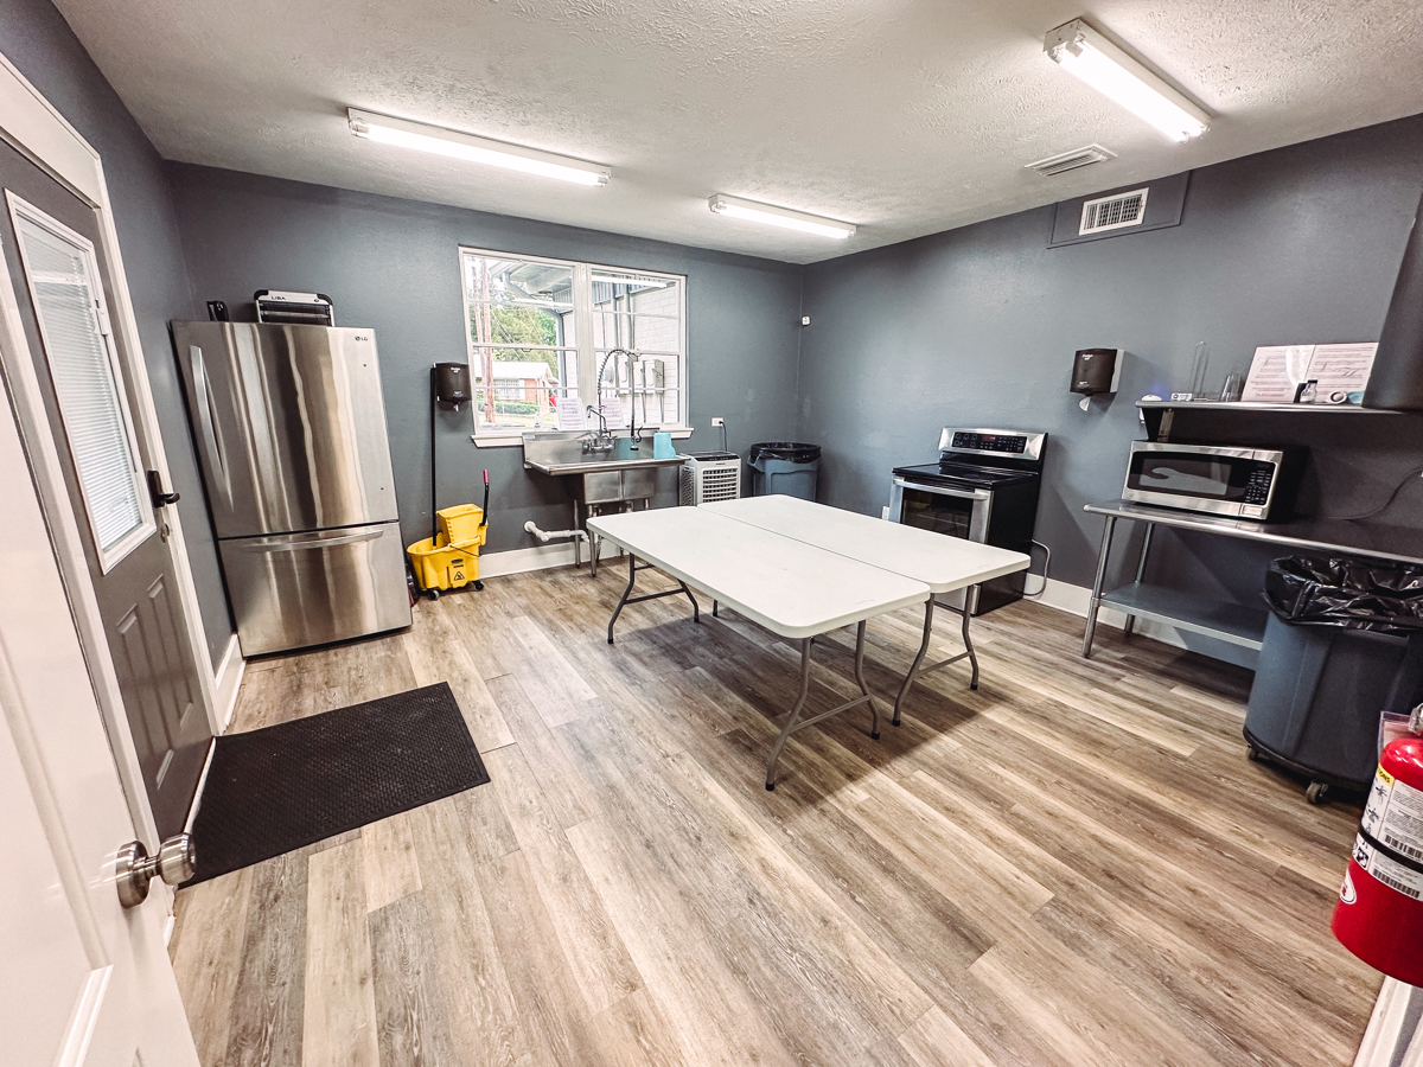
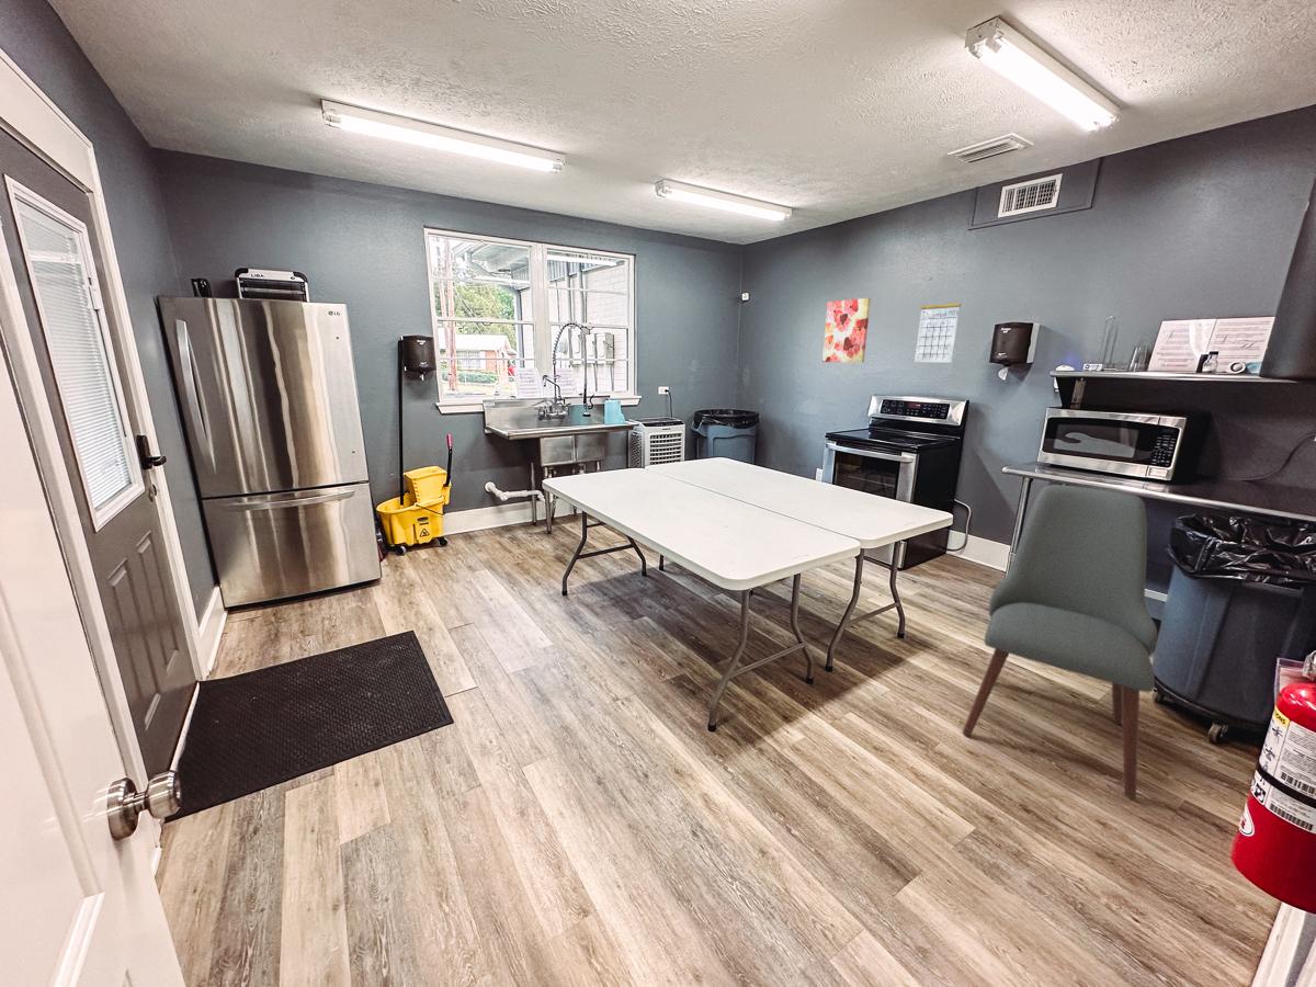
+ calendar (937, 327)
+ chair (1068, 615)
+ wall art (844, 331)
